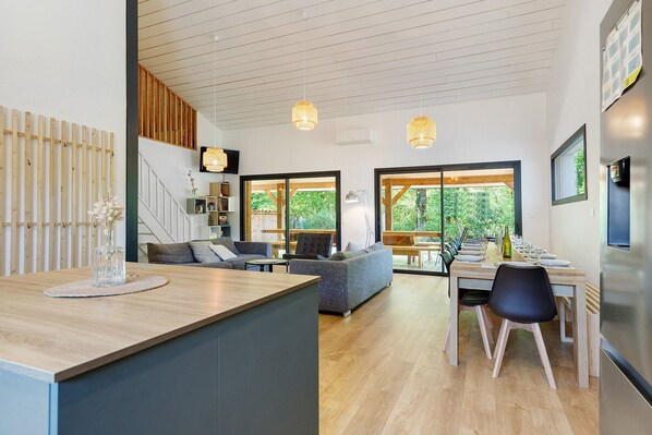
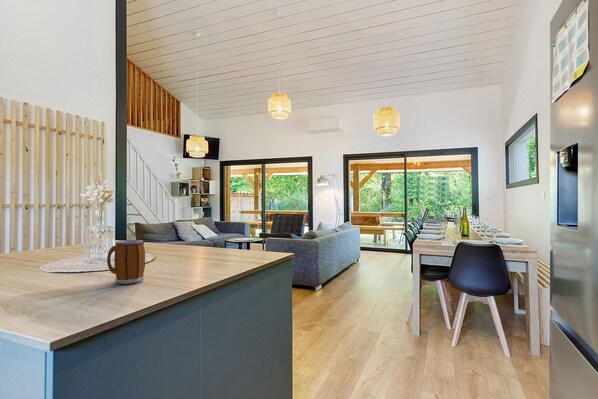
+ mug (126, 261)
